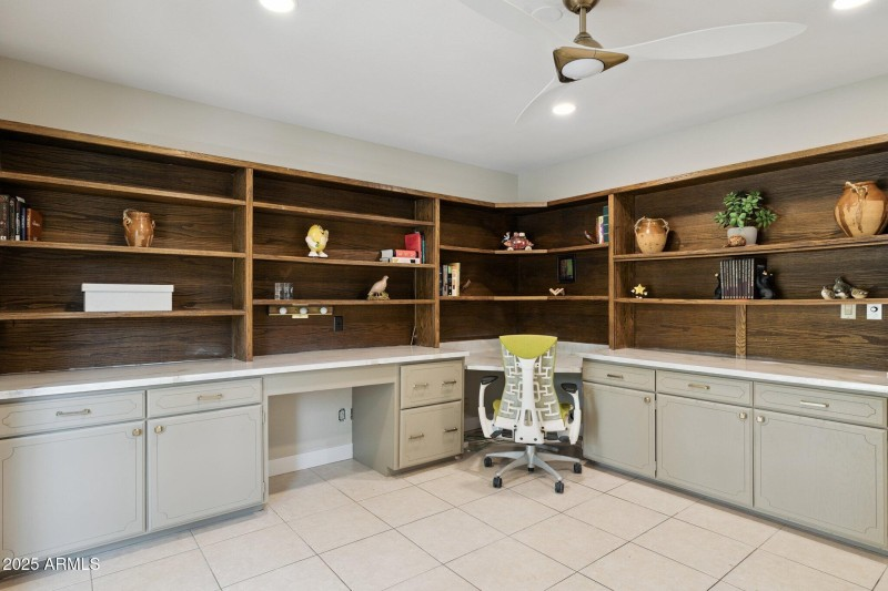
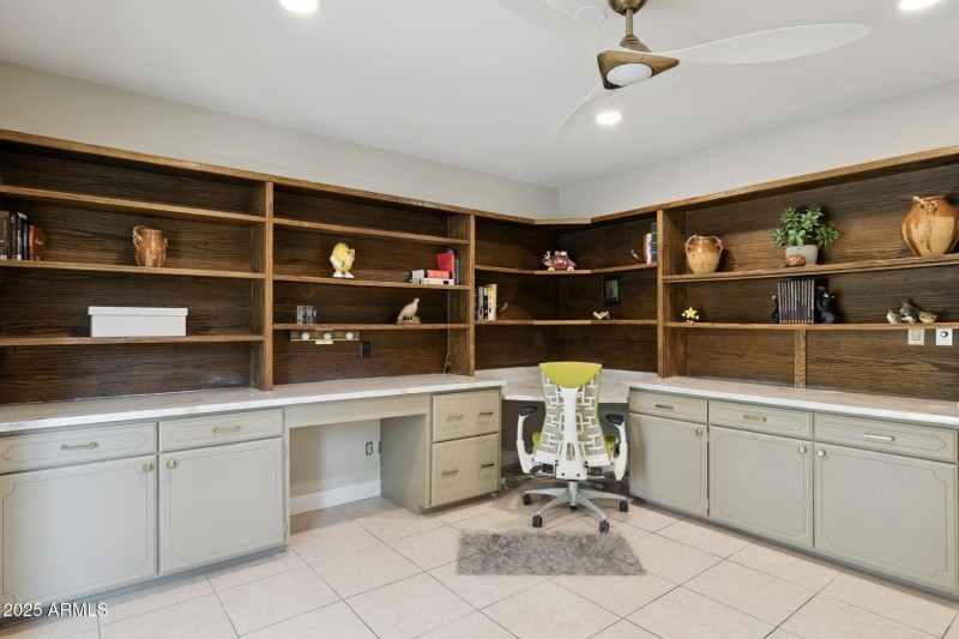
+ rug (545, 549)
